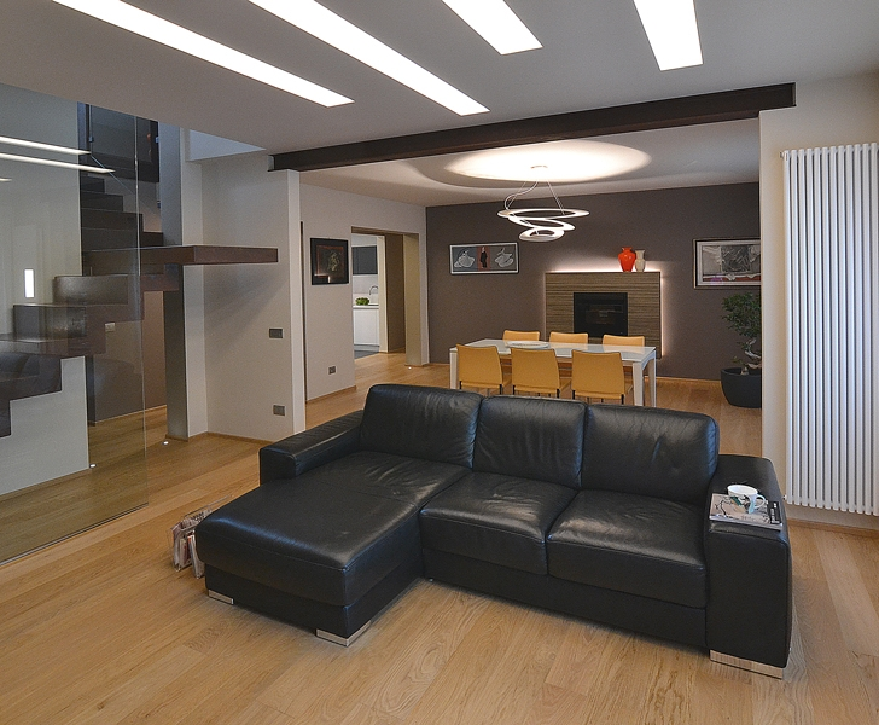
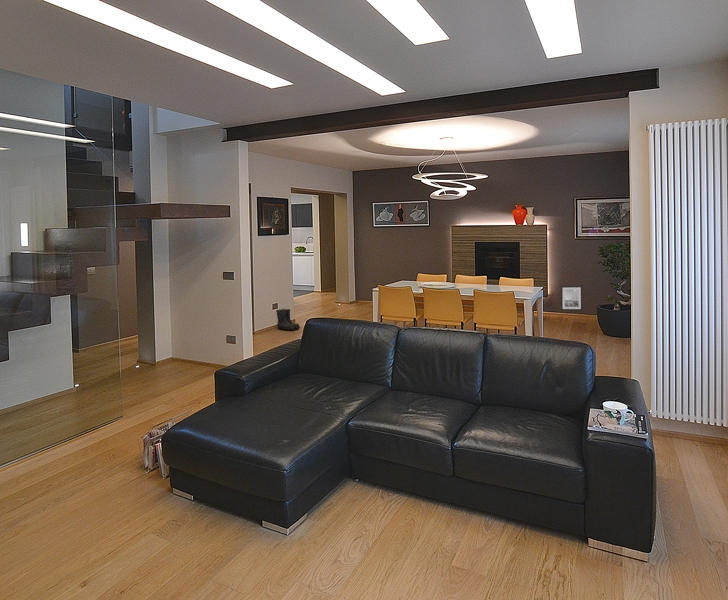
+ boots (287, 319)
+ wall art (571, 298)
